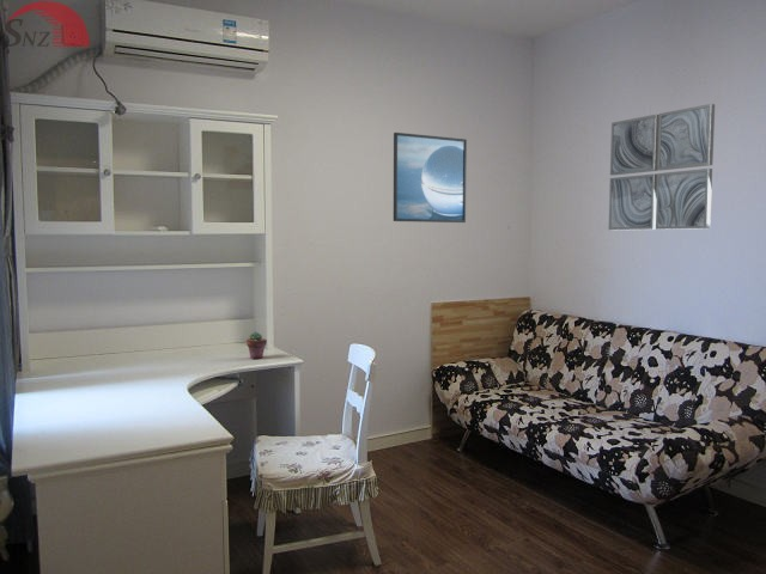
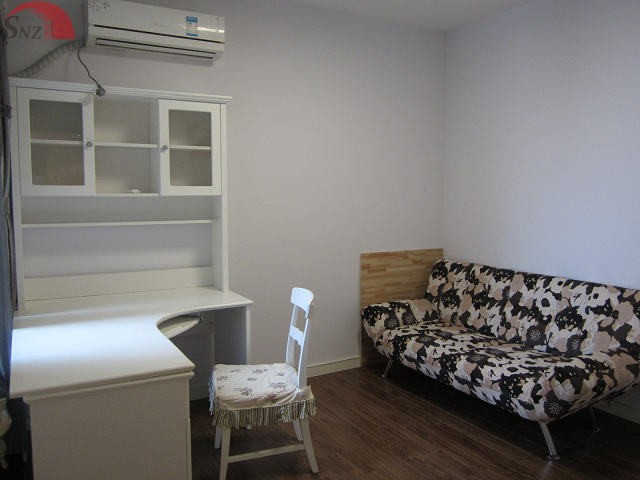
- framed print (430, 178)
- wall art (657, 173)
- potted succulent (256, 344)
